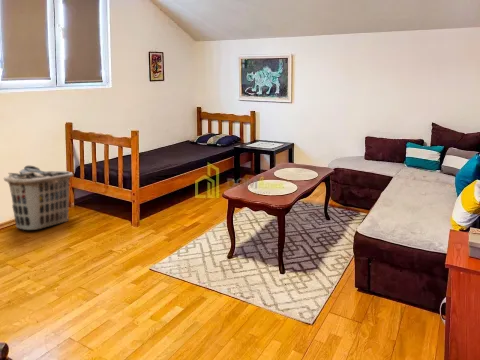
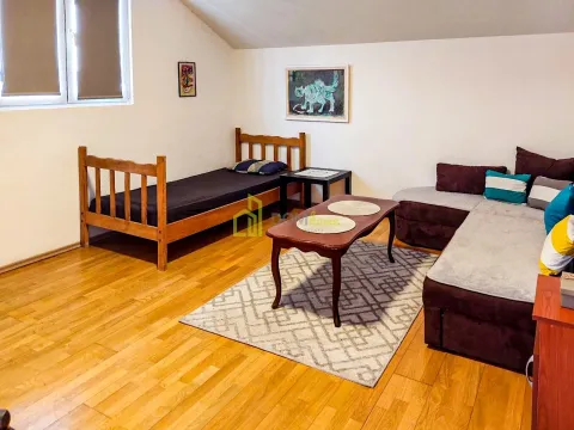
- clothes hamper (41, 194)
